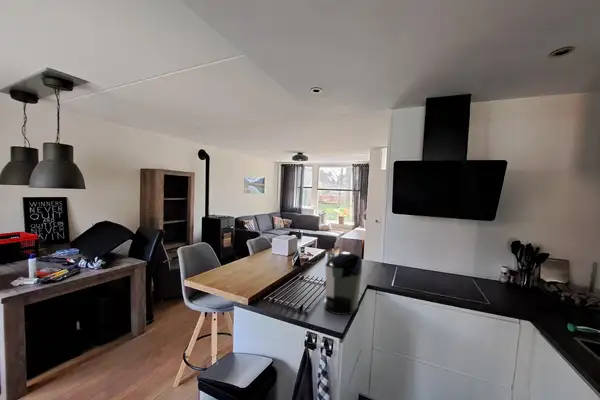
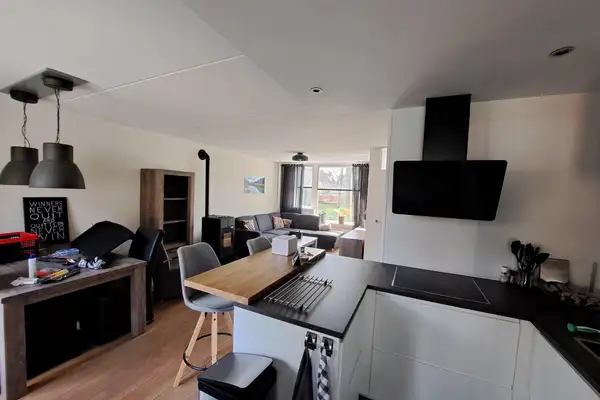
- coffee maker (335, 276)
